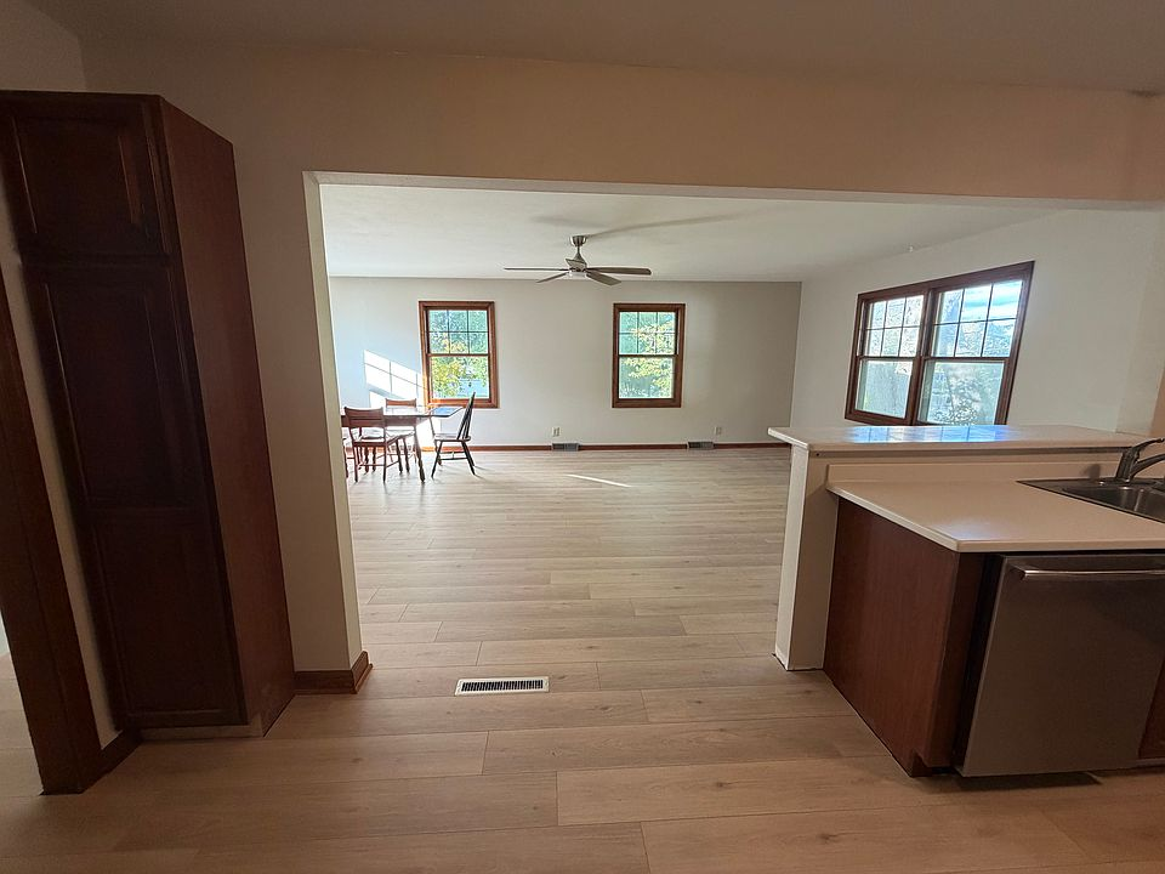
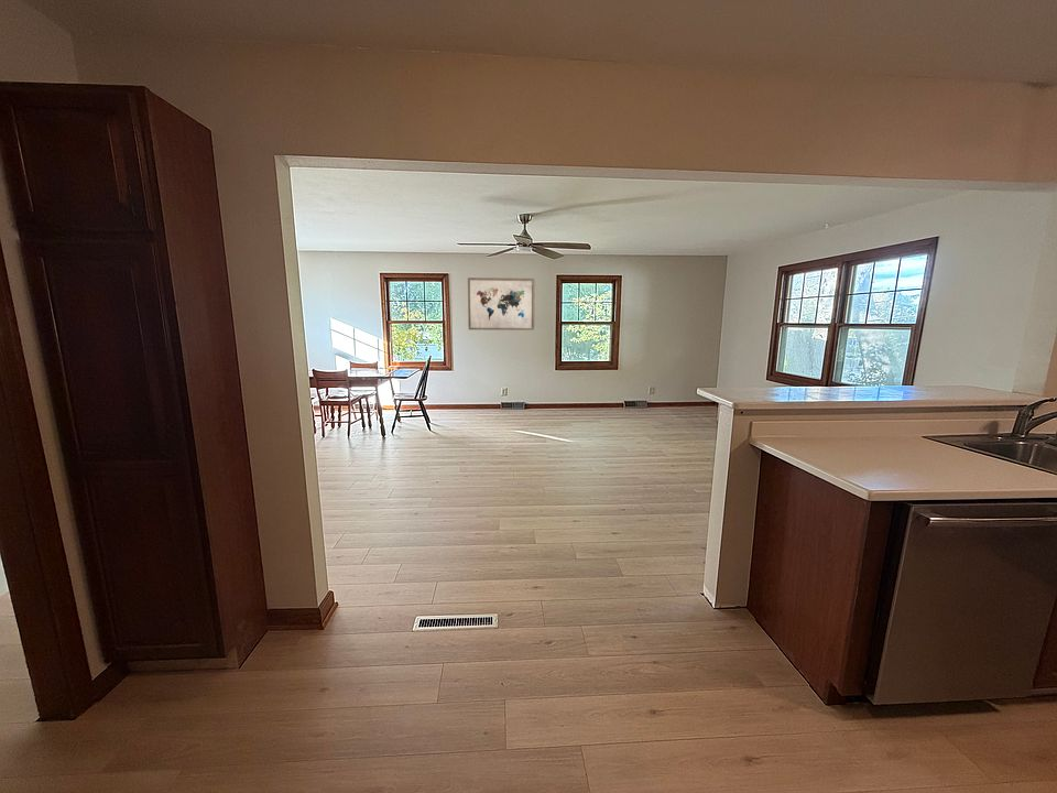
+ wall art (501, 304)
